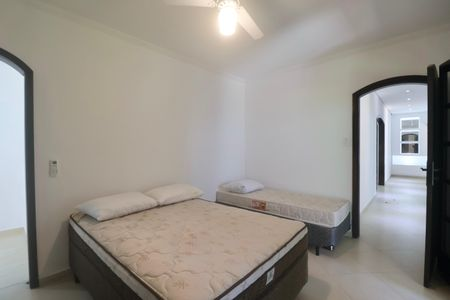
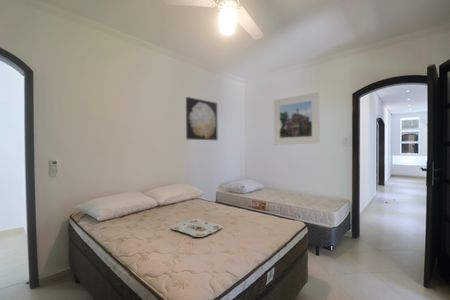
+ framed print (295, 120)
+ serving tray (196, 227)
+ wall art (202, 120)
